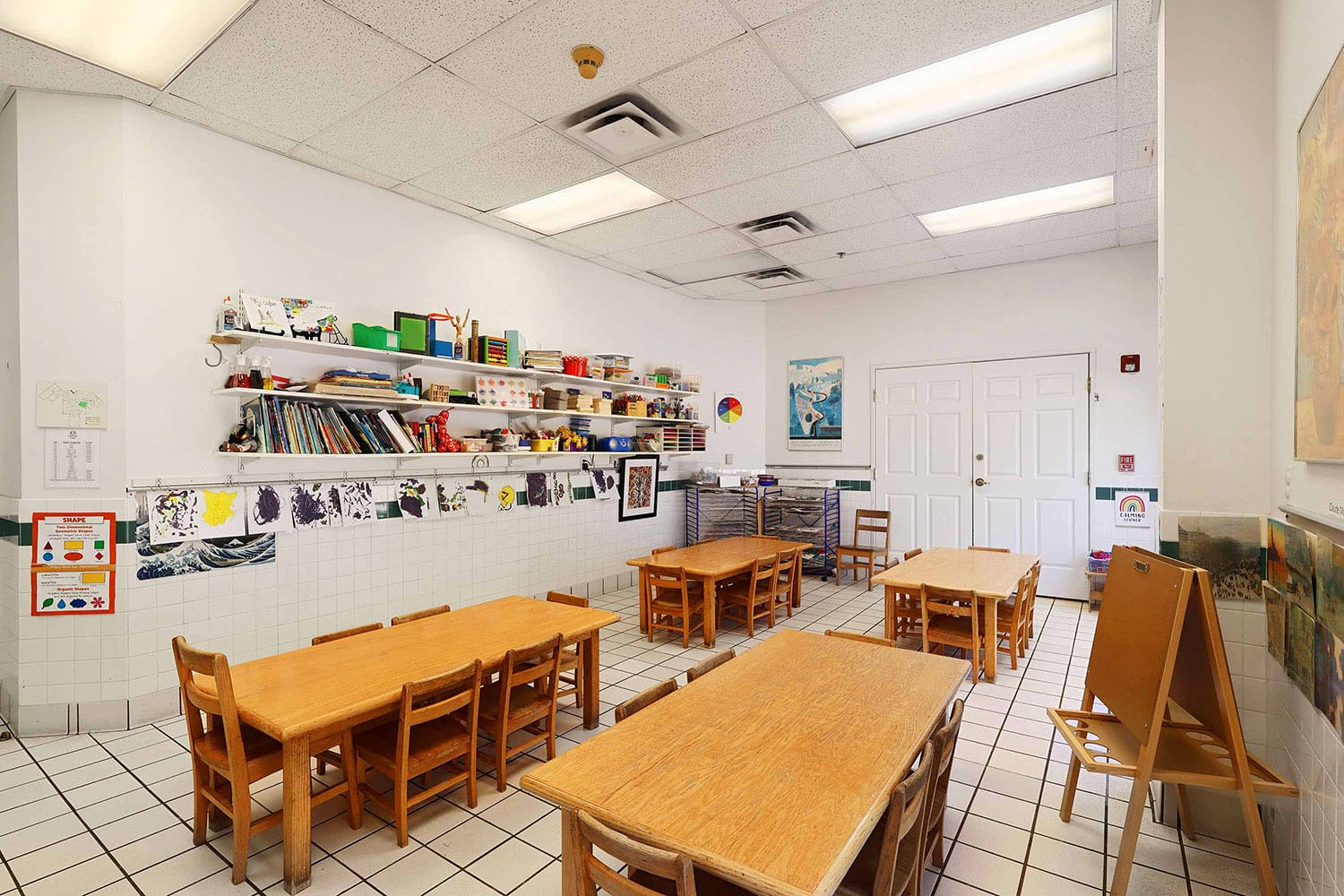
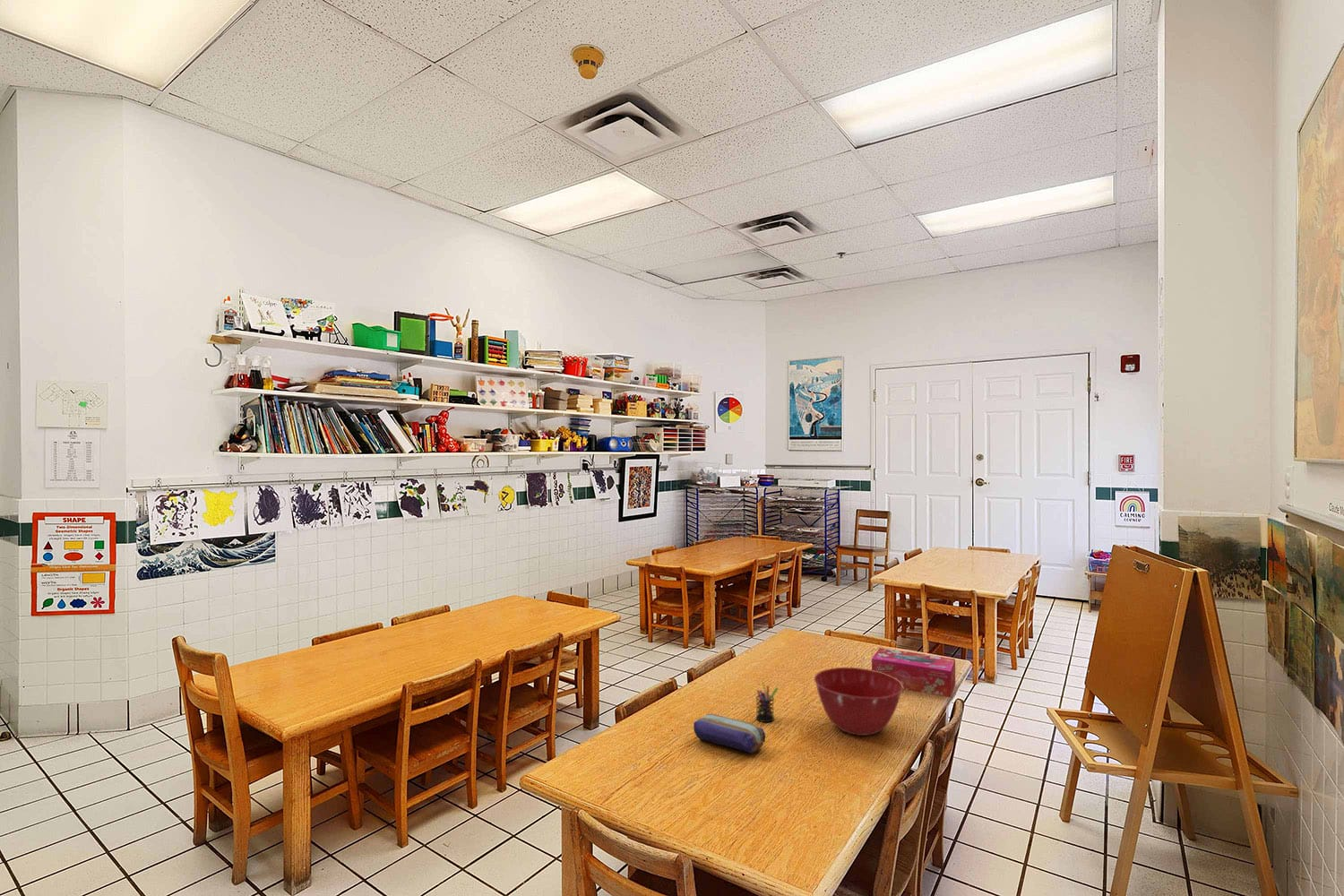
+ pencil case (728, 732)
+ tissue box (913, 671)
+ pen holder (767, 701)
+ mixing bowl (857, 703)
